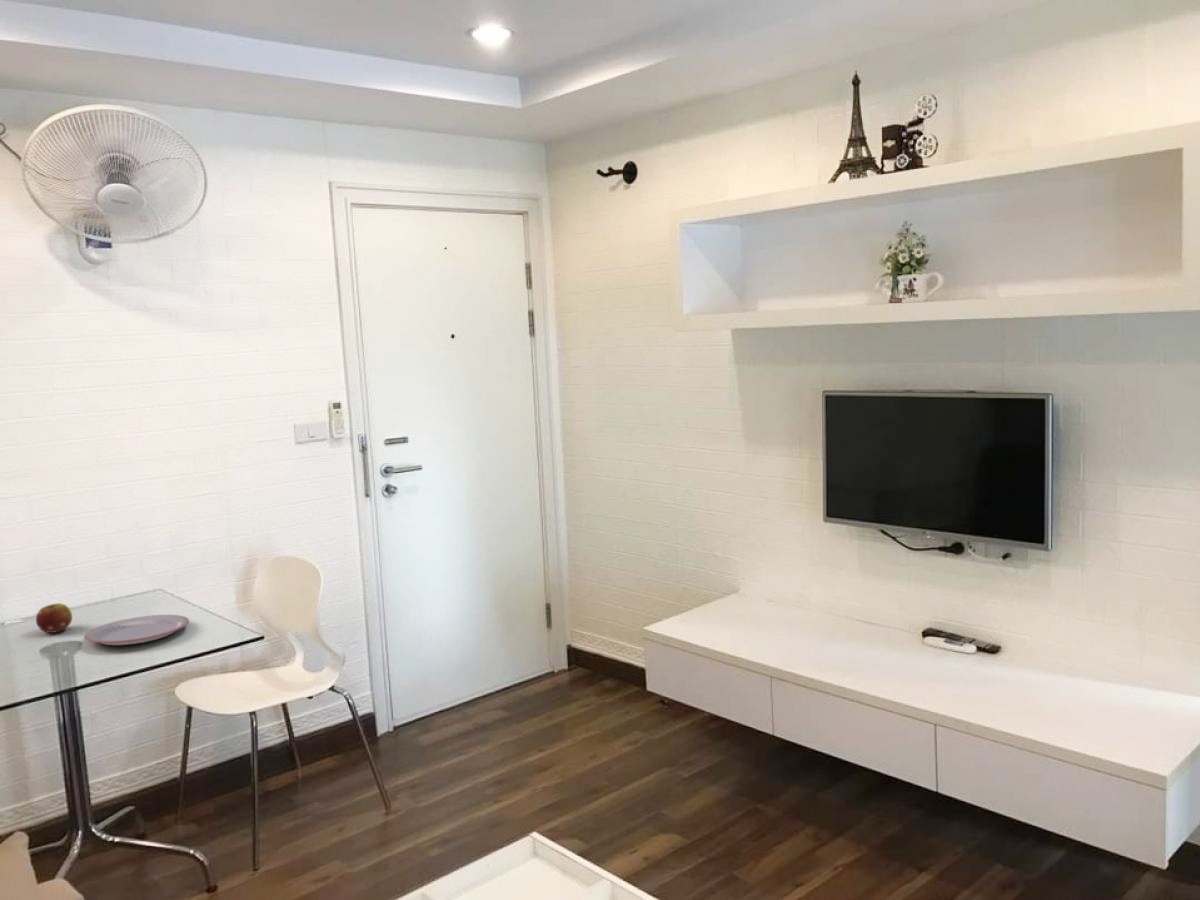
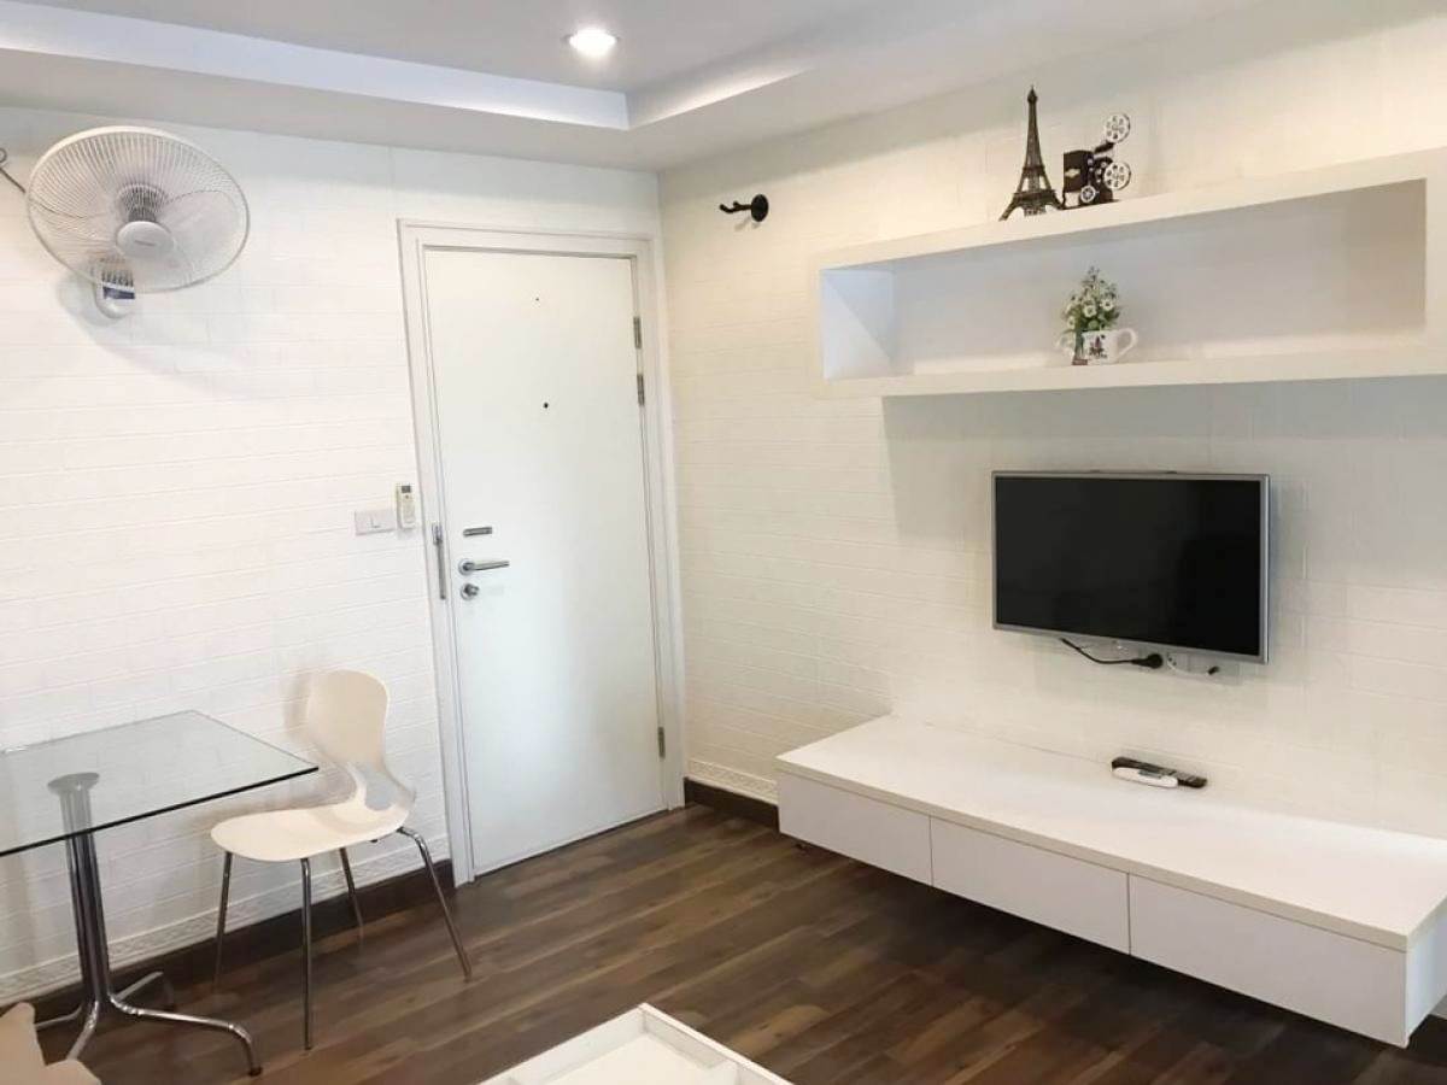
- plate (138, 631)
- fruit (54, 618)
